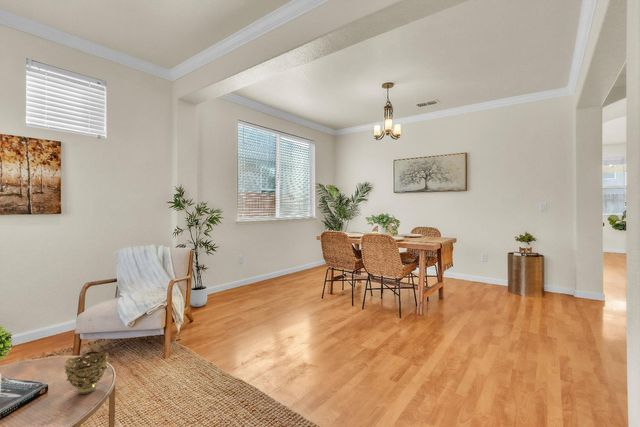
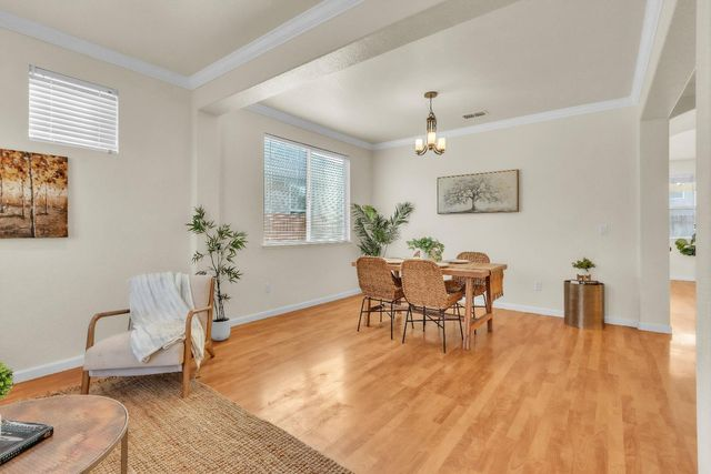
- decorative bowl (87, 374)
